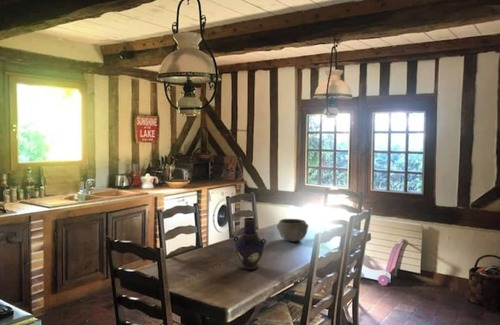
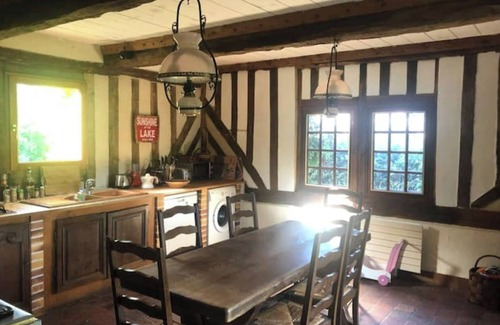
- bowl (292, 230)
- vase (249, 242)
